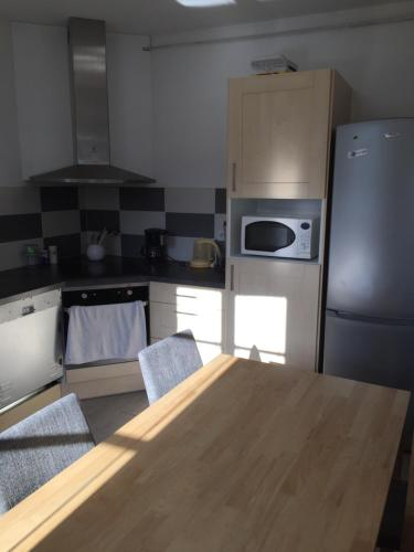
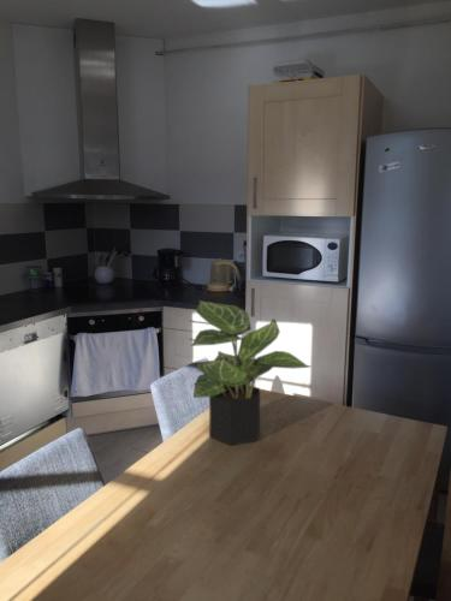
+ potted plant (238, 370)
